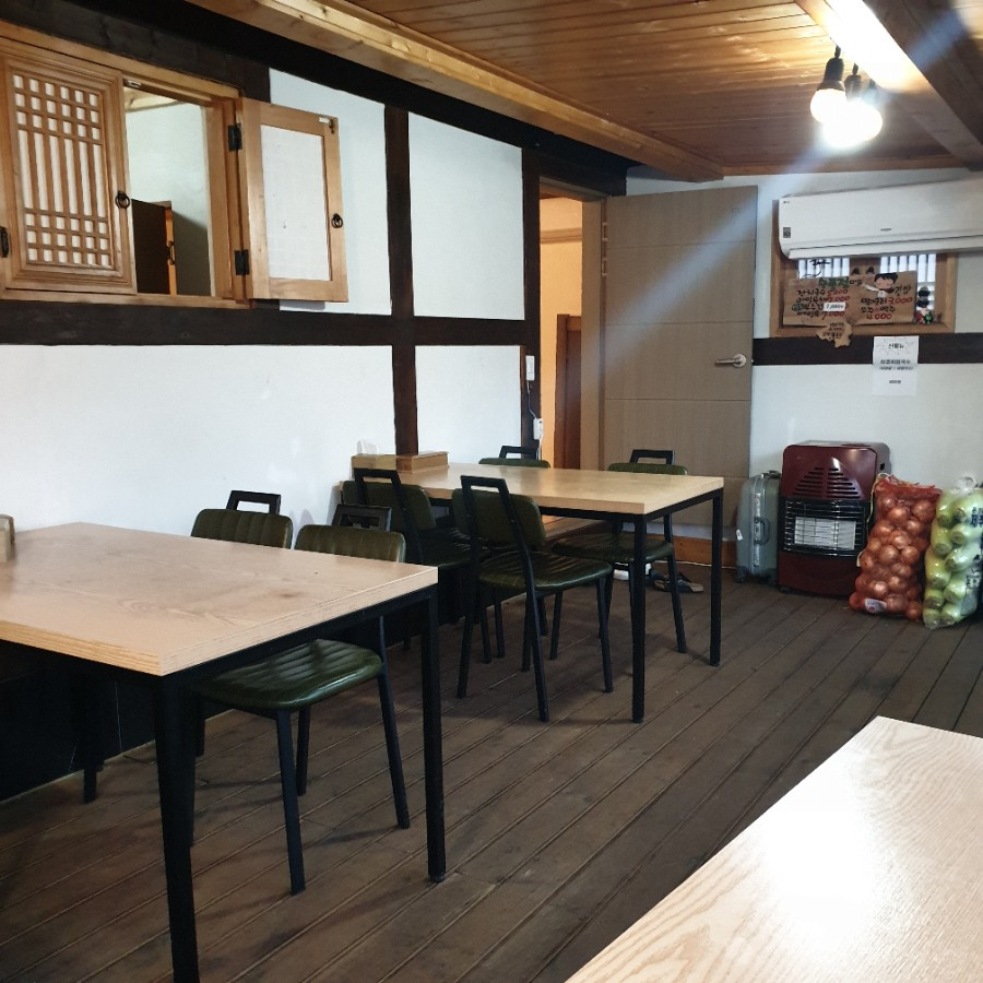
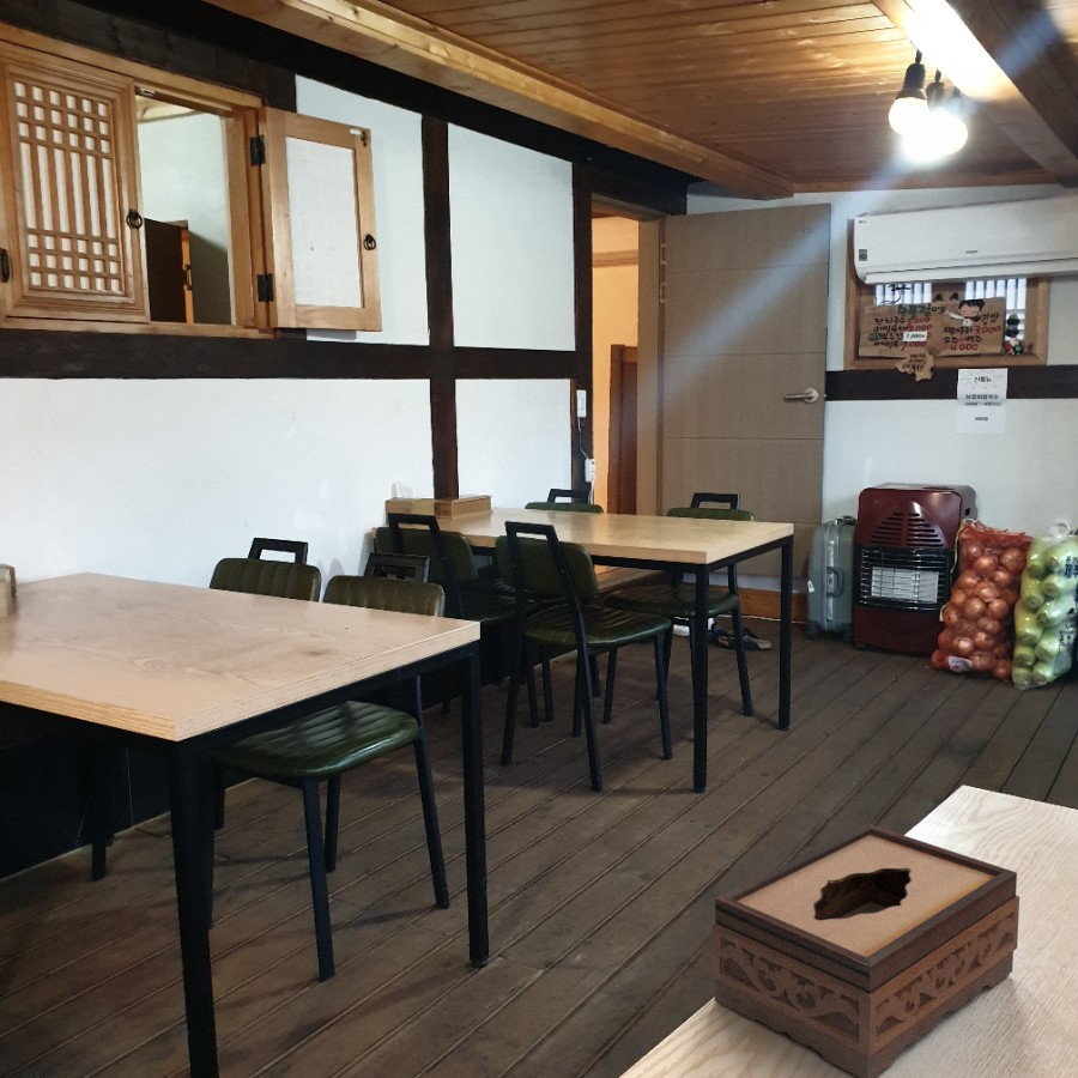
+ tissue box (867, 935)
